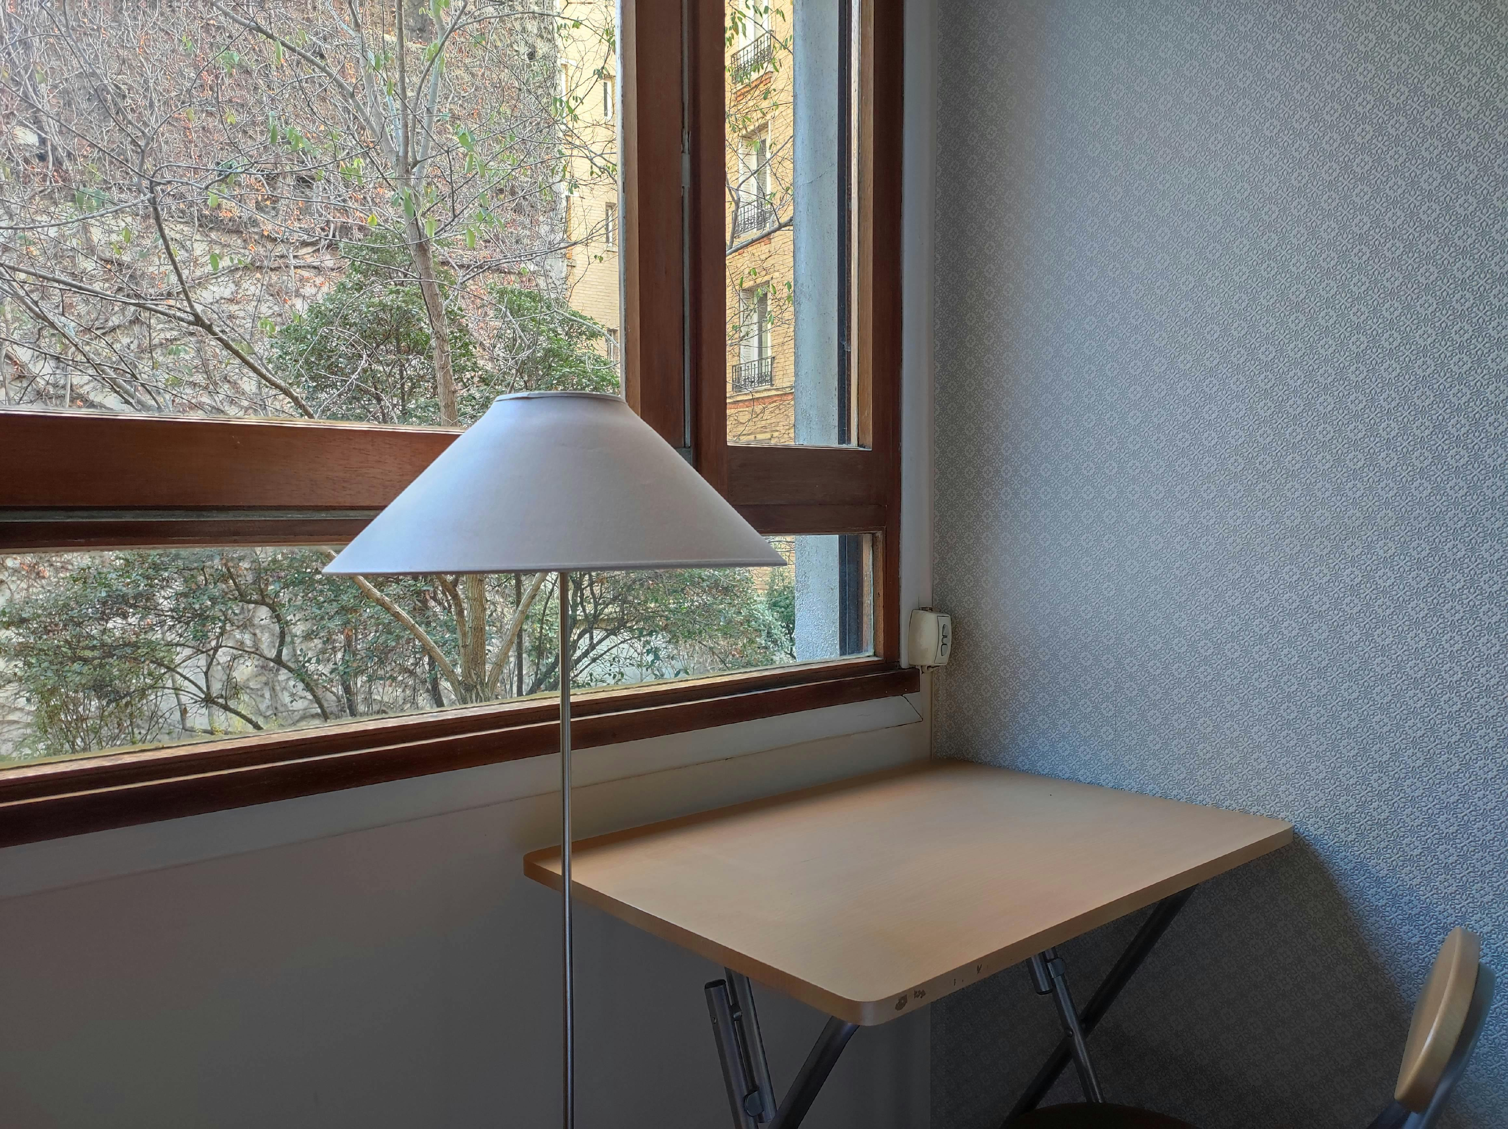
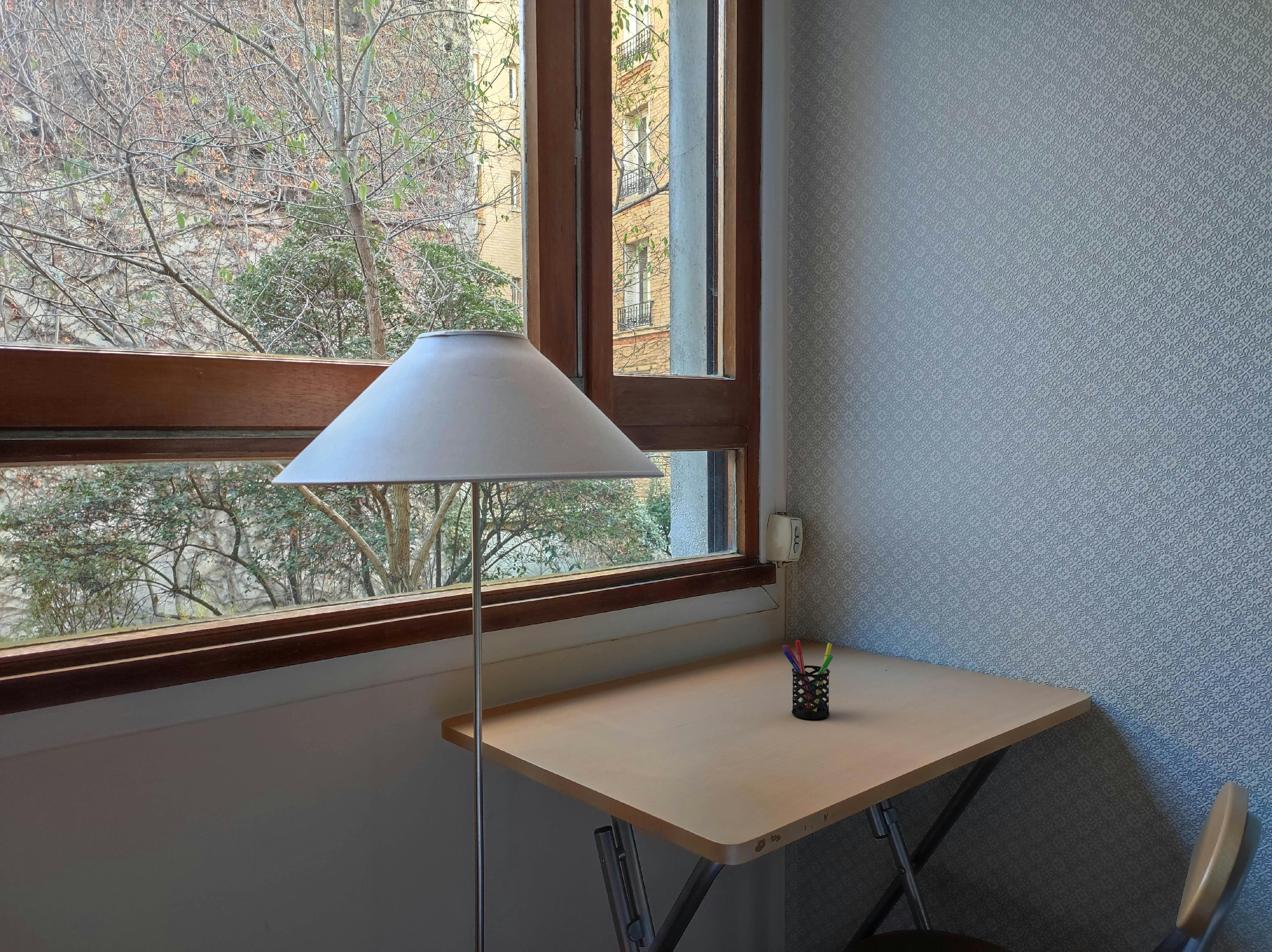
+ pen holder (812, 677)
